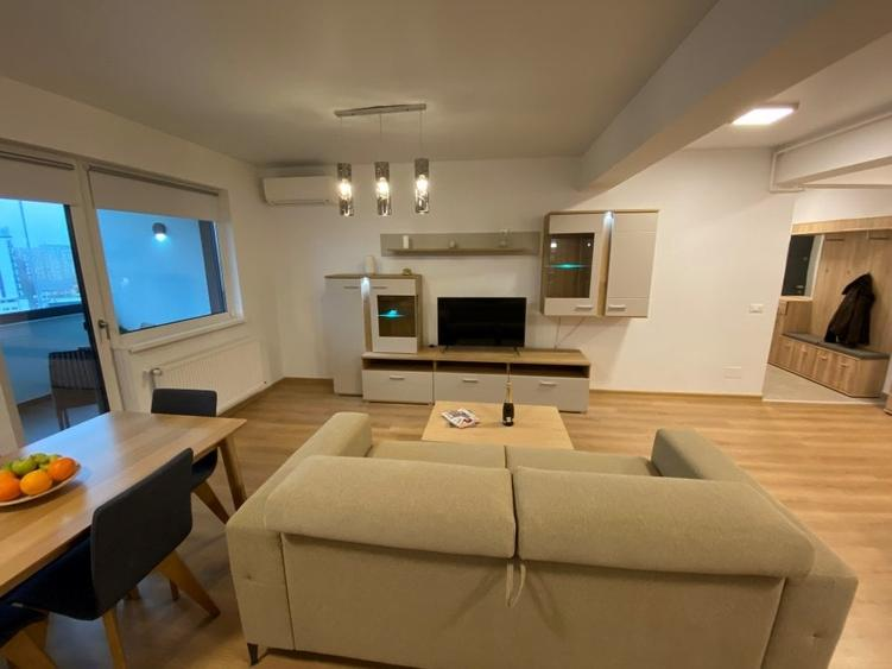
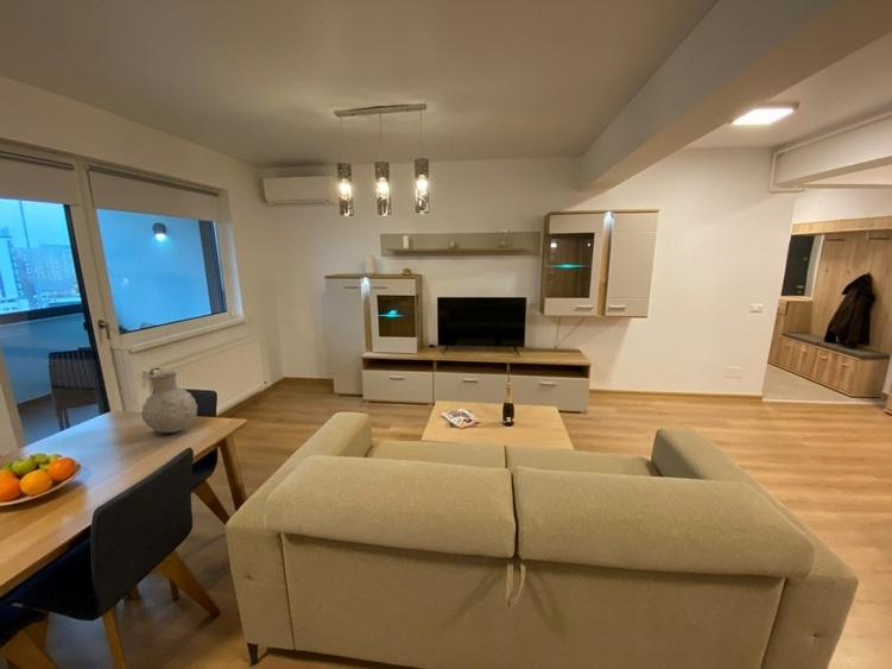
+ vase (169, 402)
